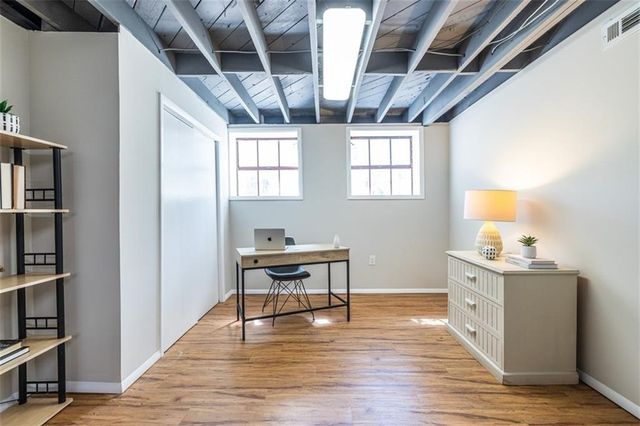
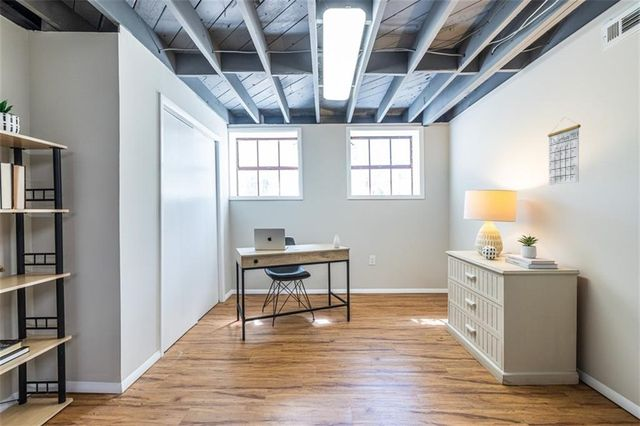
+ calendar (563, 150)
